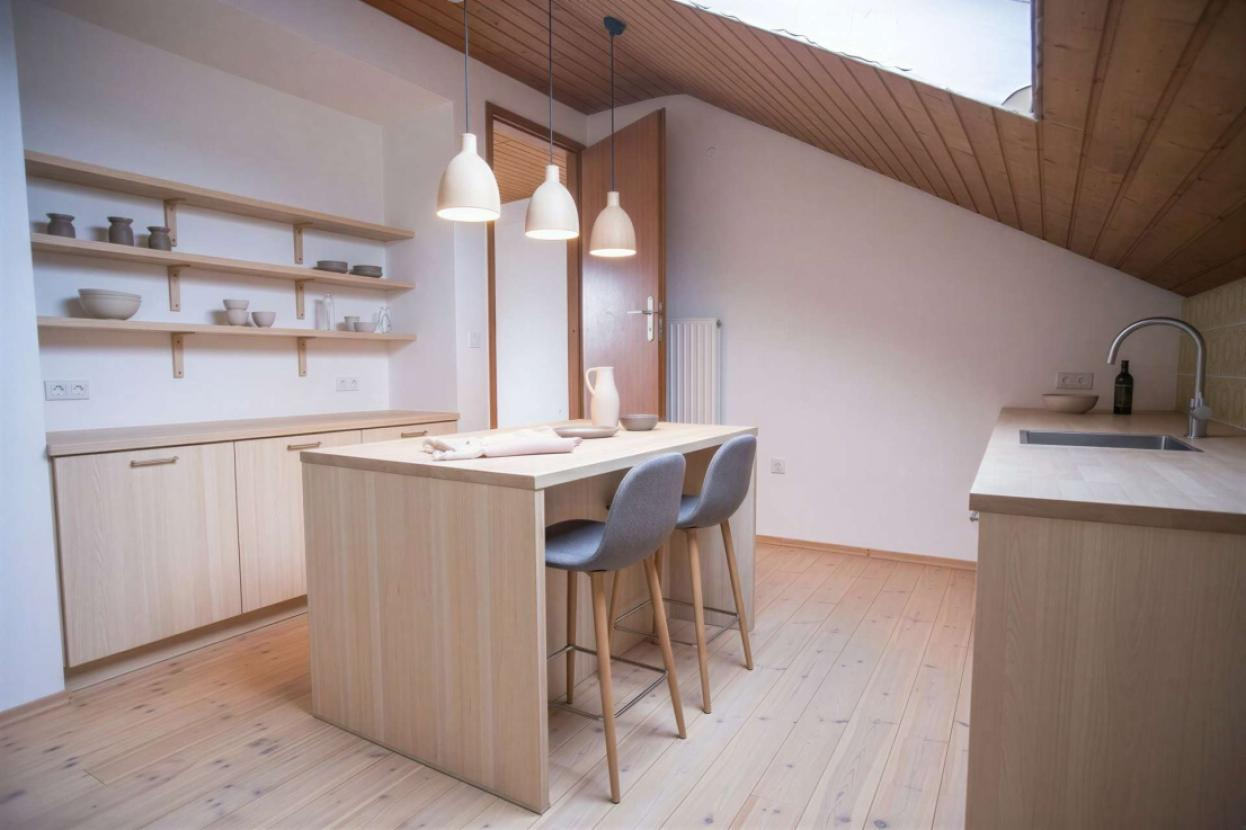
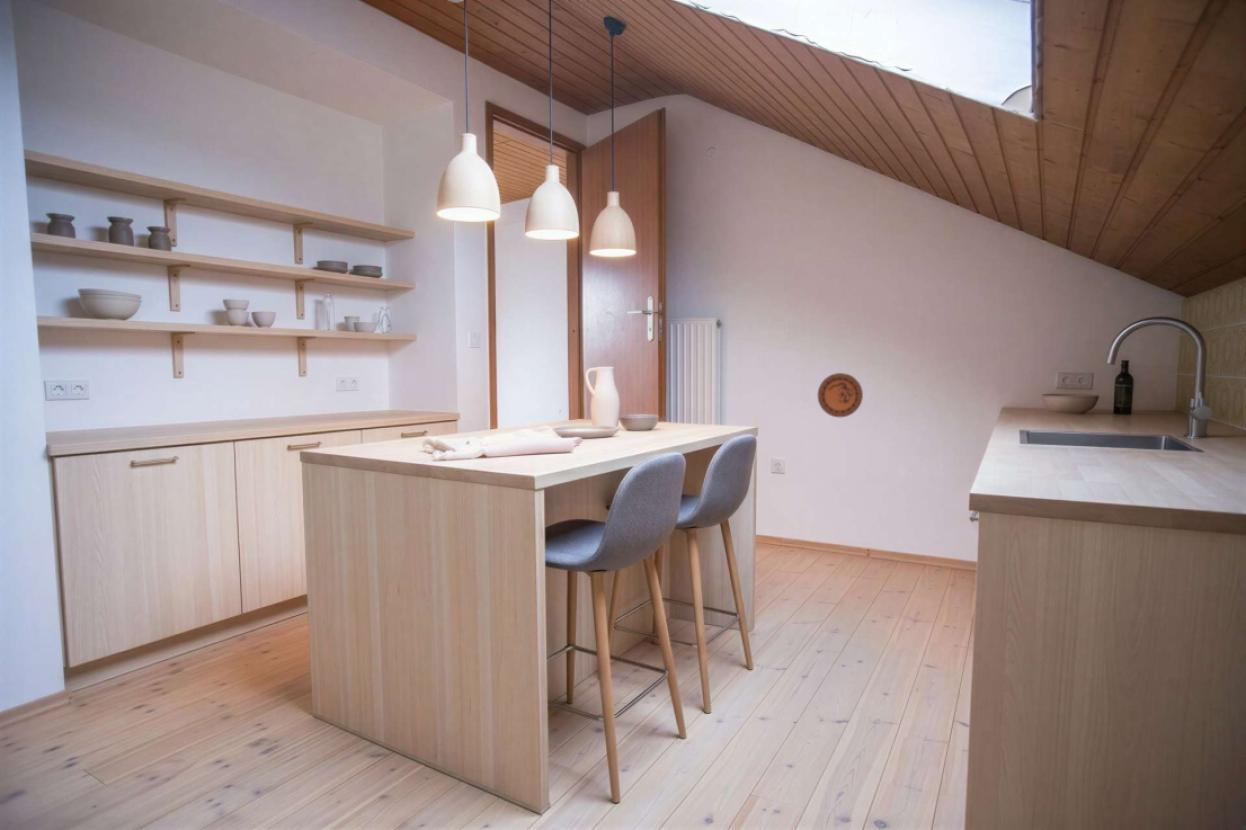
+ decorative plate (839, 395)
